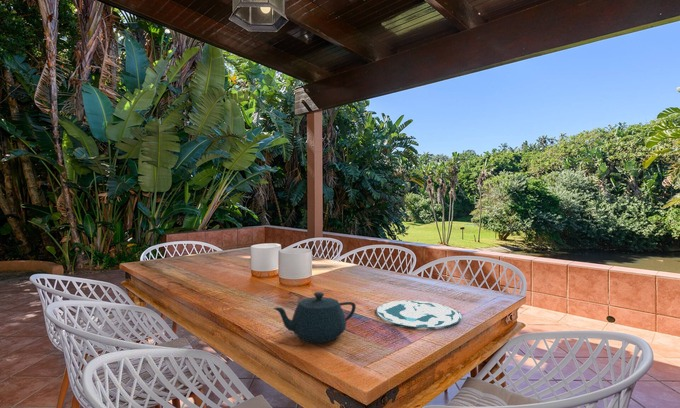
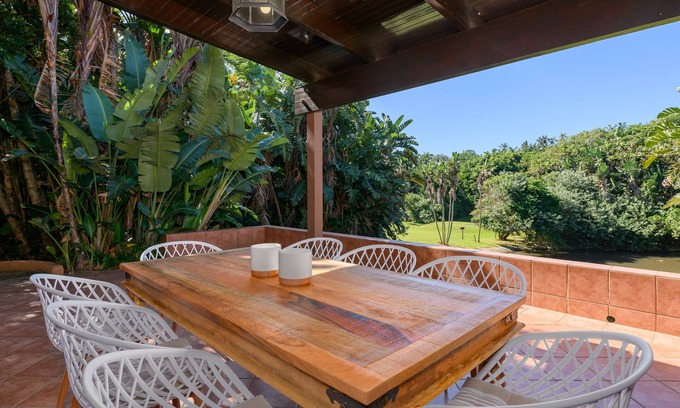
- plate (417, 308)
- teapot (316, 315)
